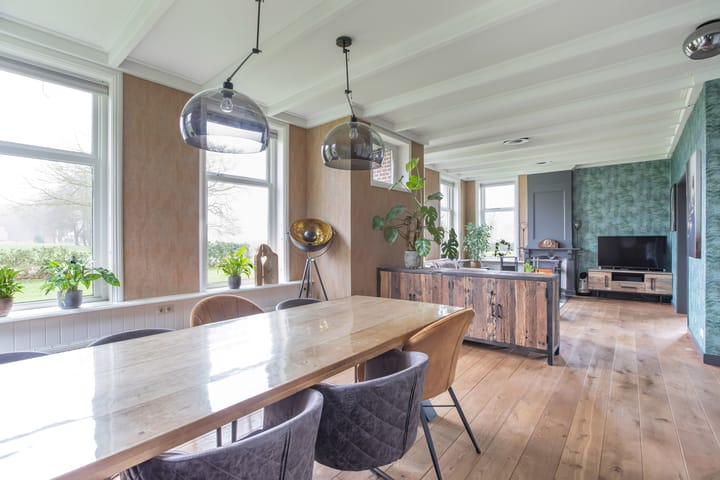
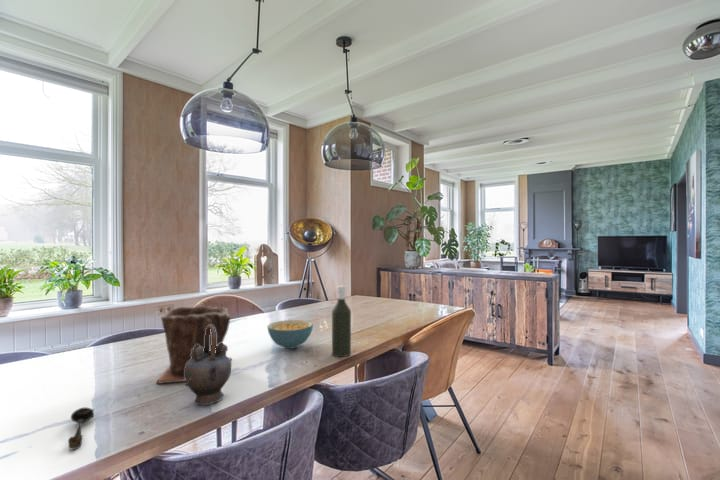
+ spoon (78, 425)
+ plant pot (197, 339)
+ bottle (341, 319)
+ cereal bowl (290, 335)
+ teapot (209, 364)
